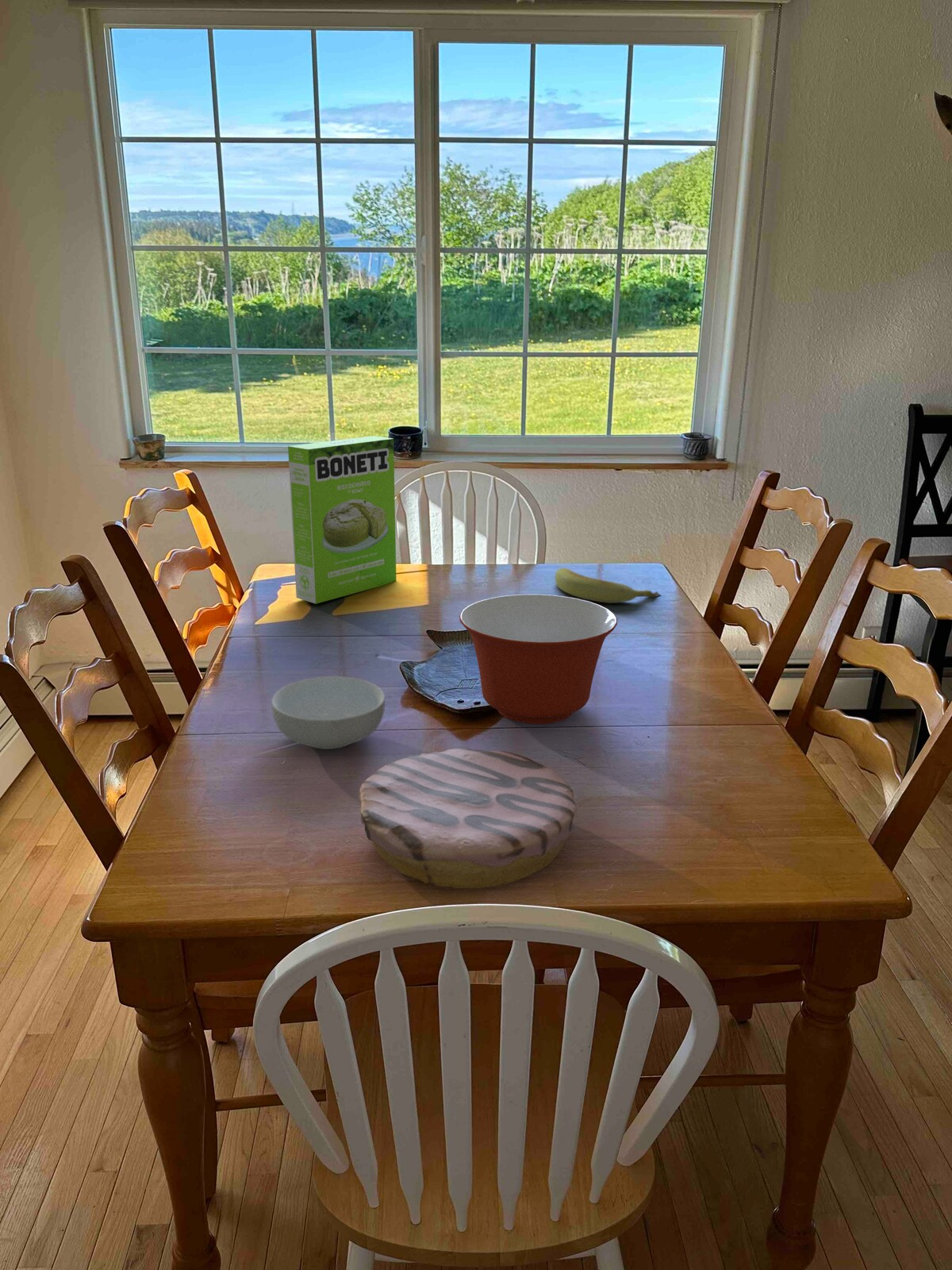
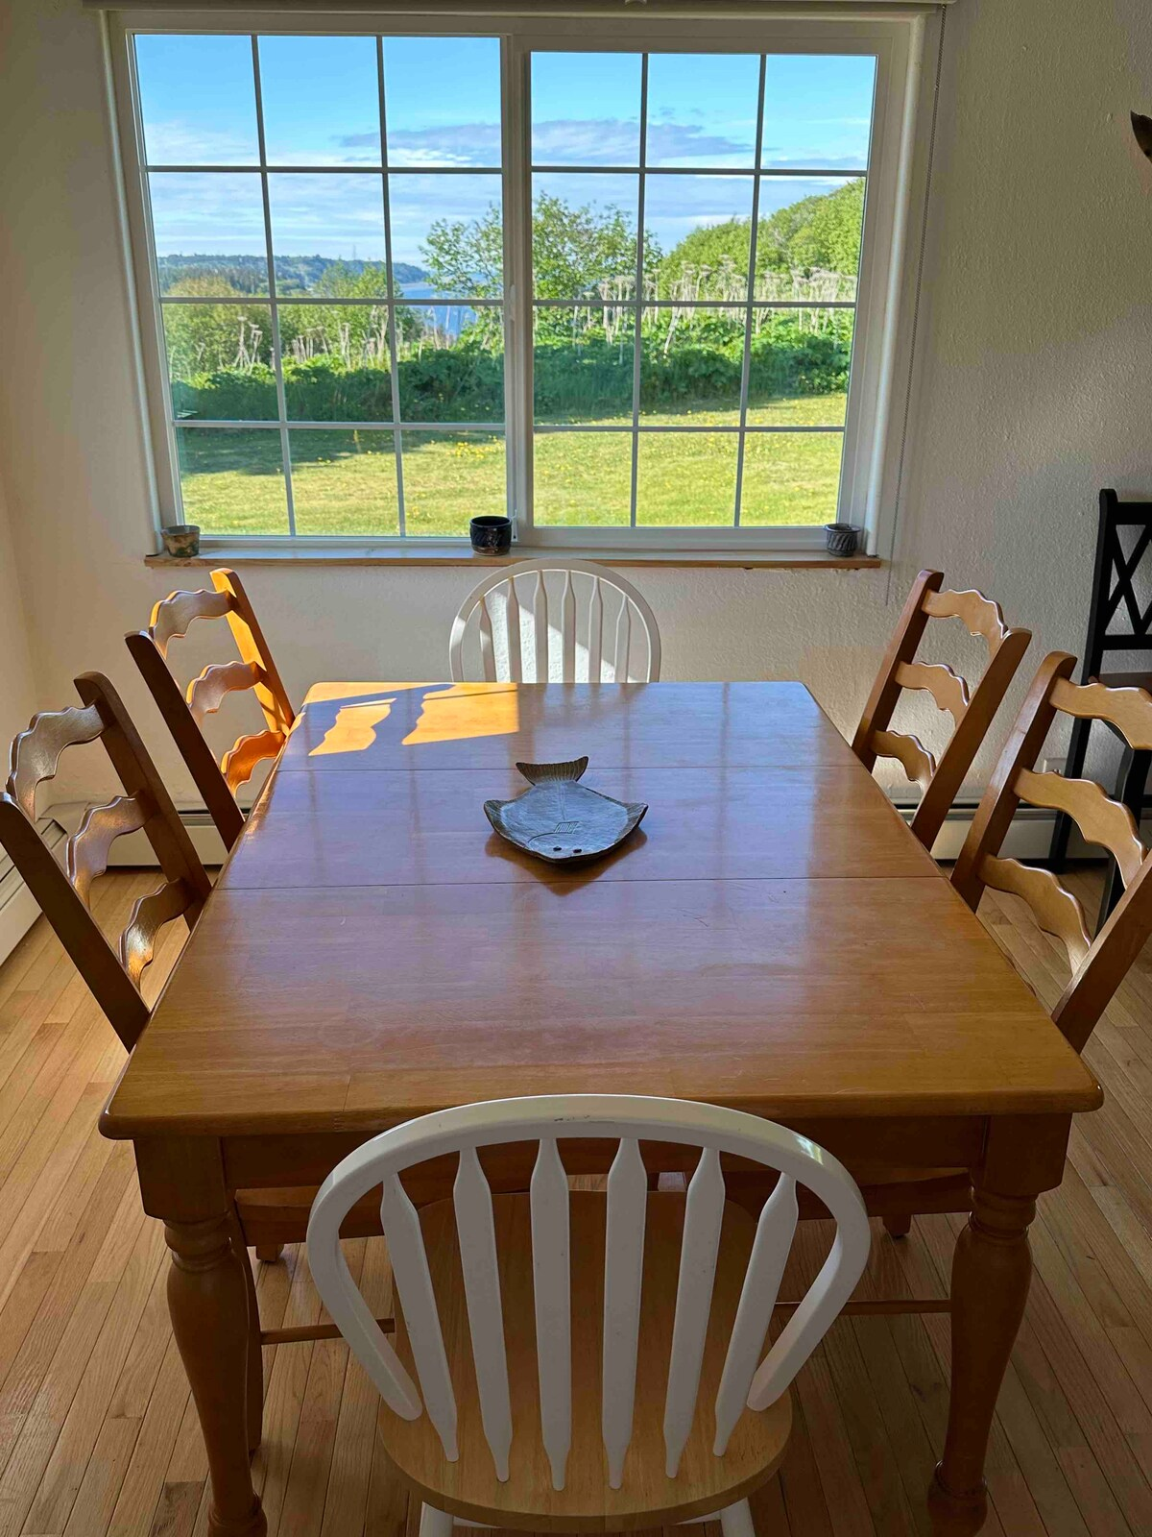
- plate (466, 814)
- cake mix box (345, 518)
- cereal bowl (329, 717)
- mixing bowl (536, 663)
- banana (607, 583)
